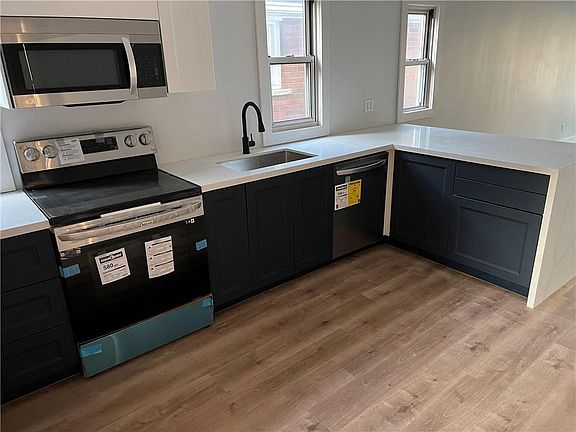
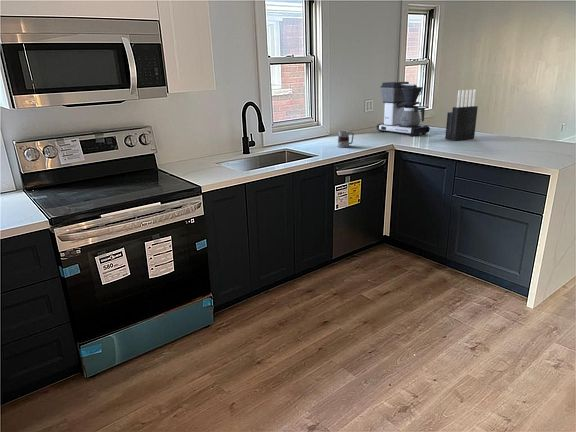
+ mug (345, 138)
+ knife block (460, 114)
+ coffee maker (403, 107)
